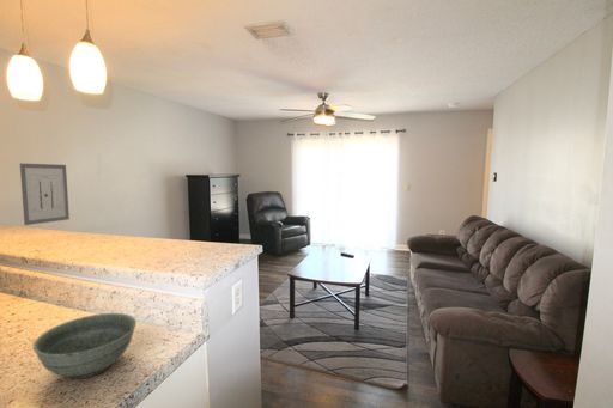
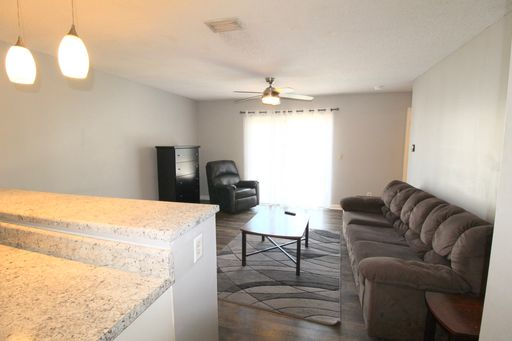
- bowl (89, 349)
- wall art (45, 193)
